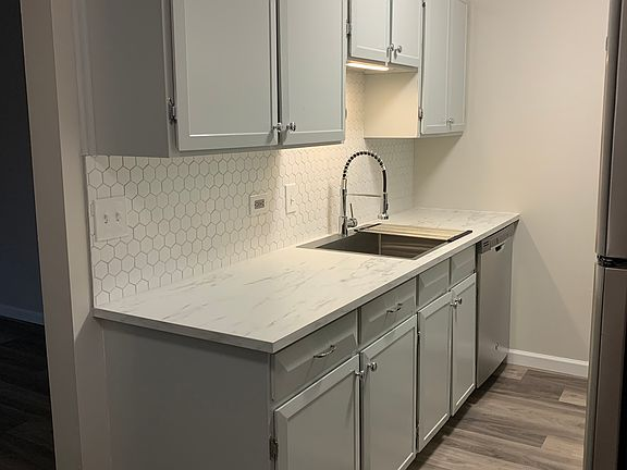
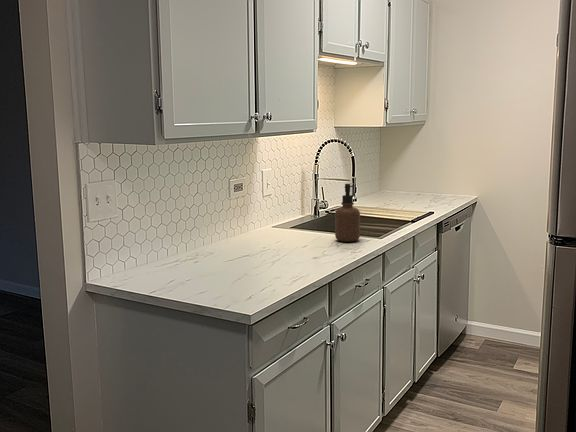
+ soap dispenser (347, 212)
